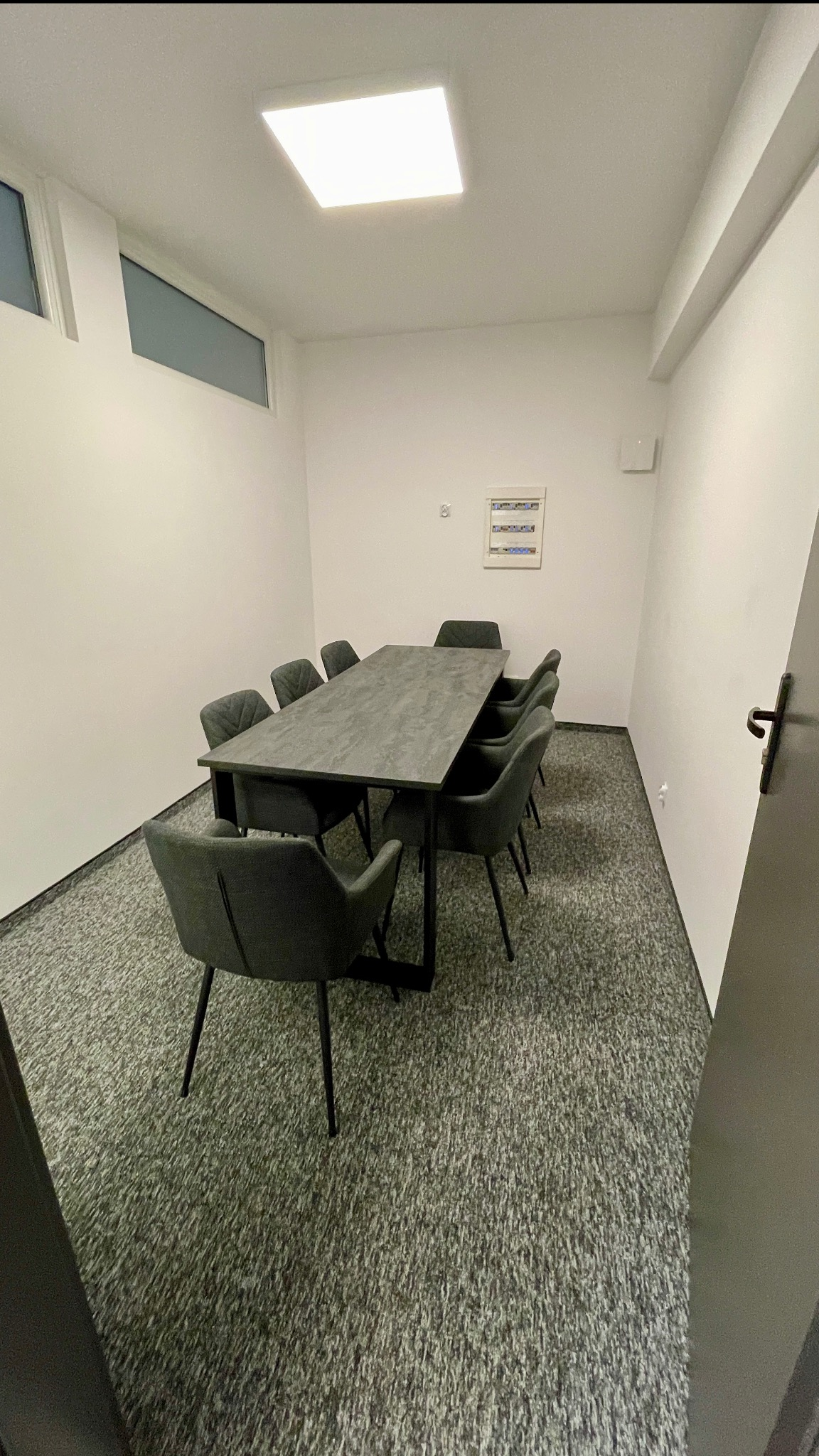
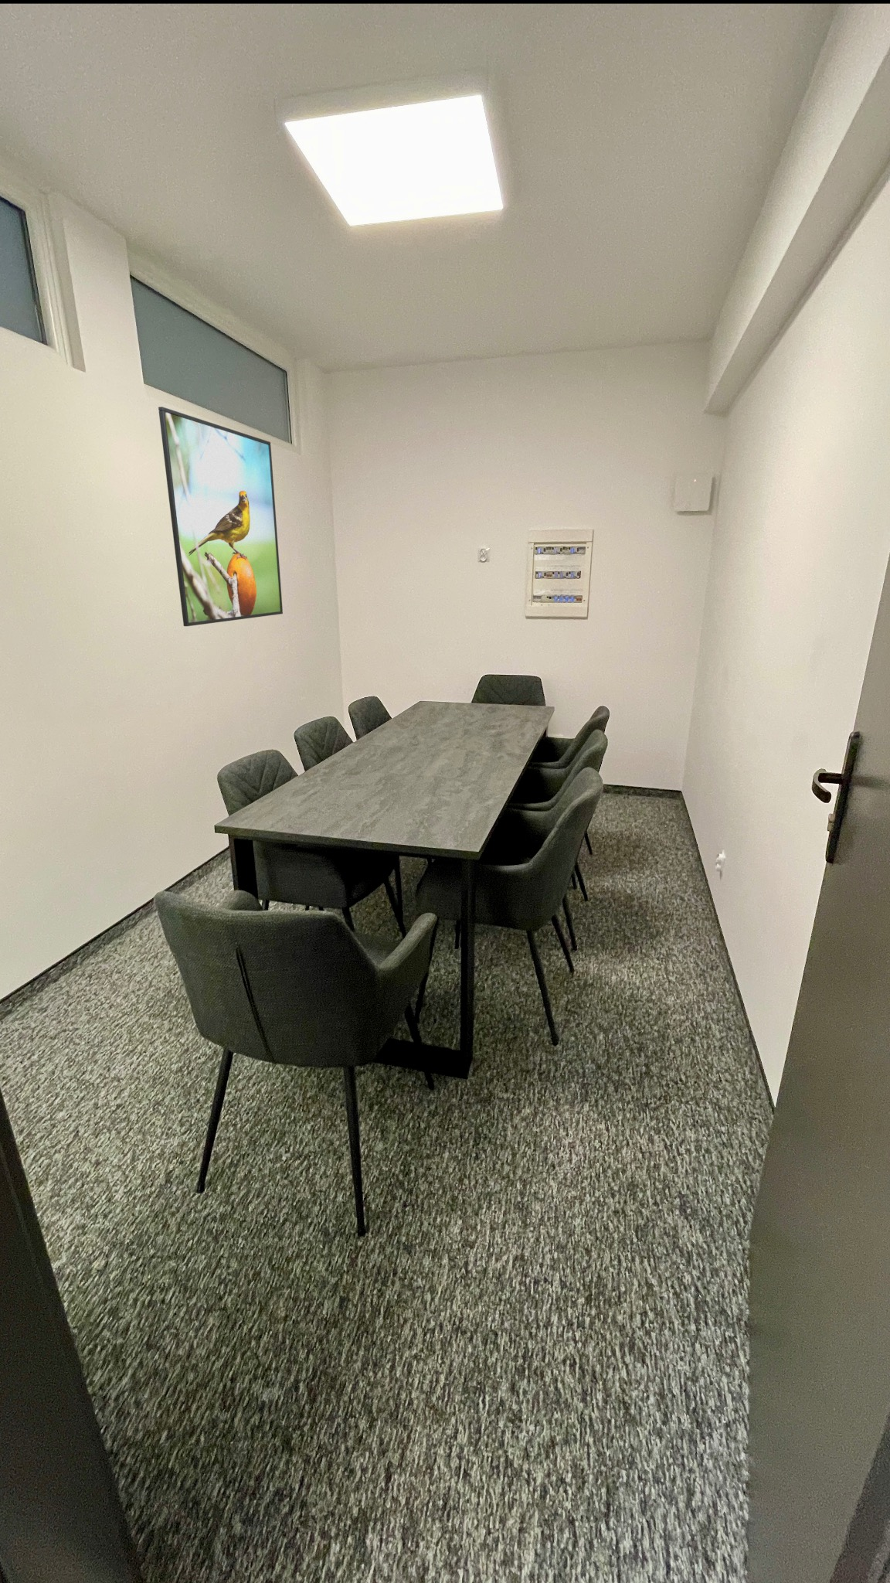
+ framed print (230, 526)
